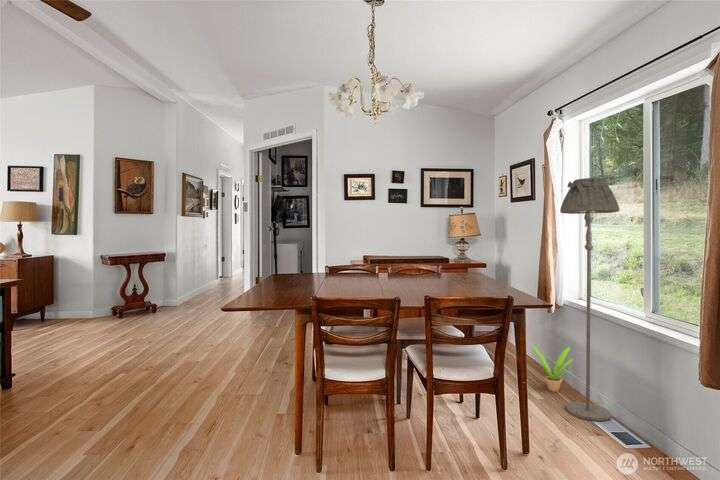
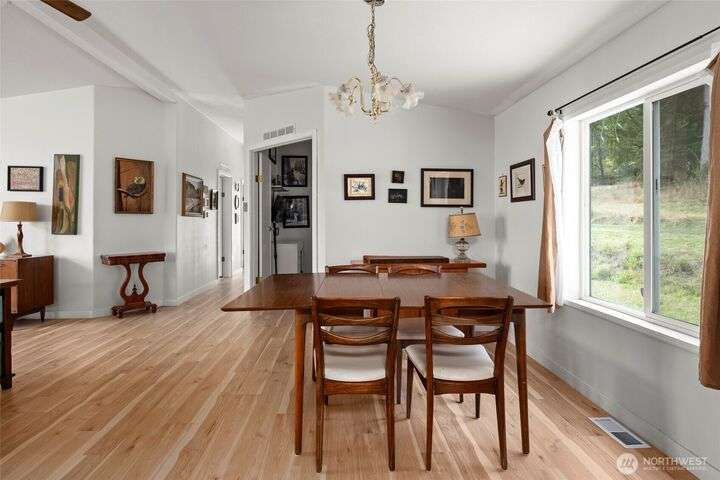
- floor lamp (588, 295)
- potted plant (554, 369)
